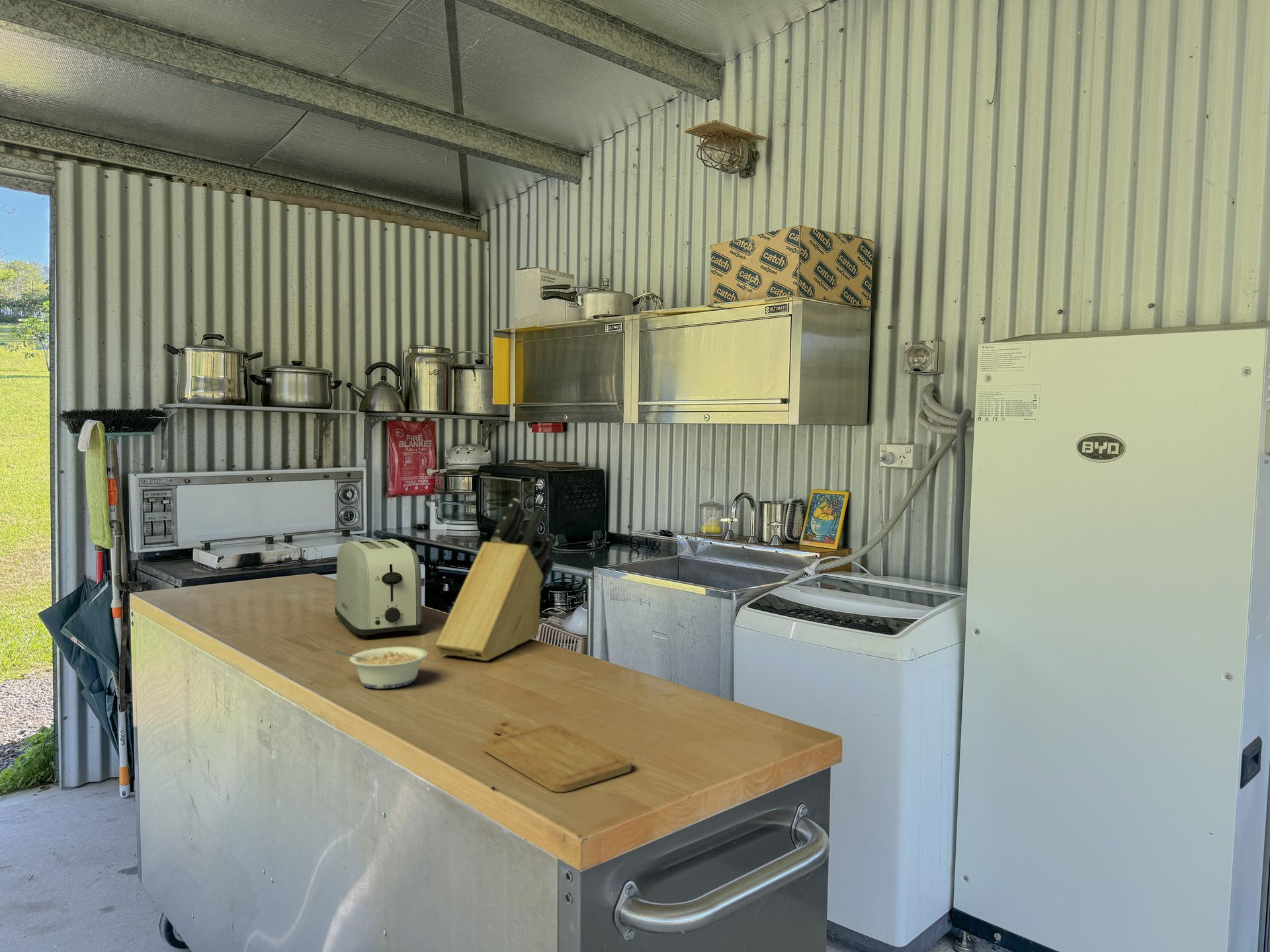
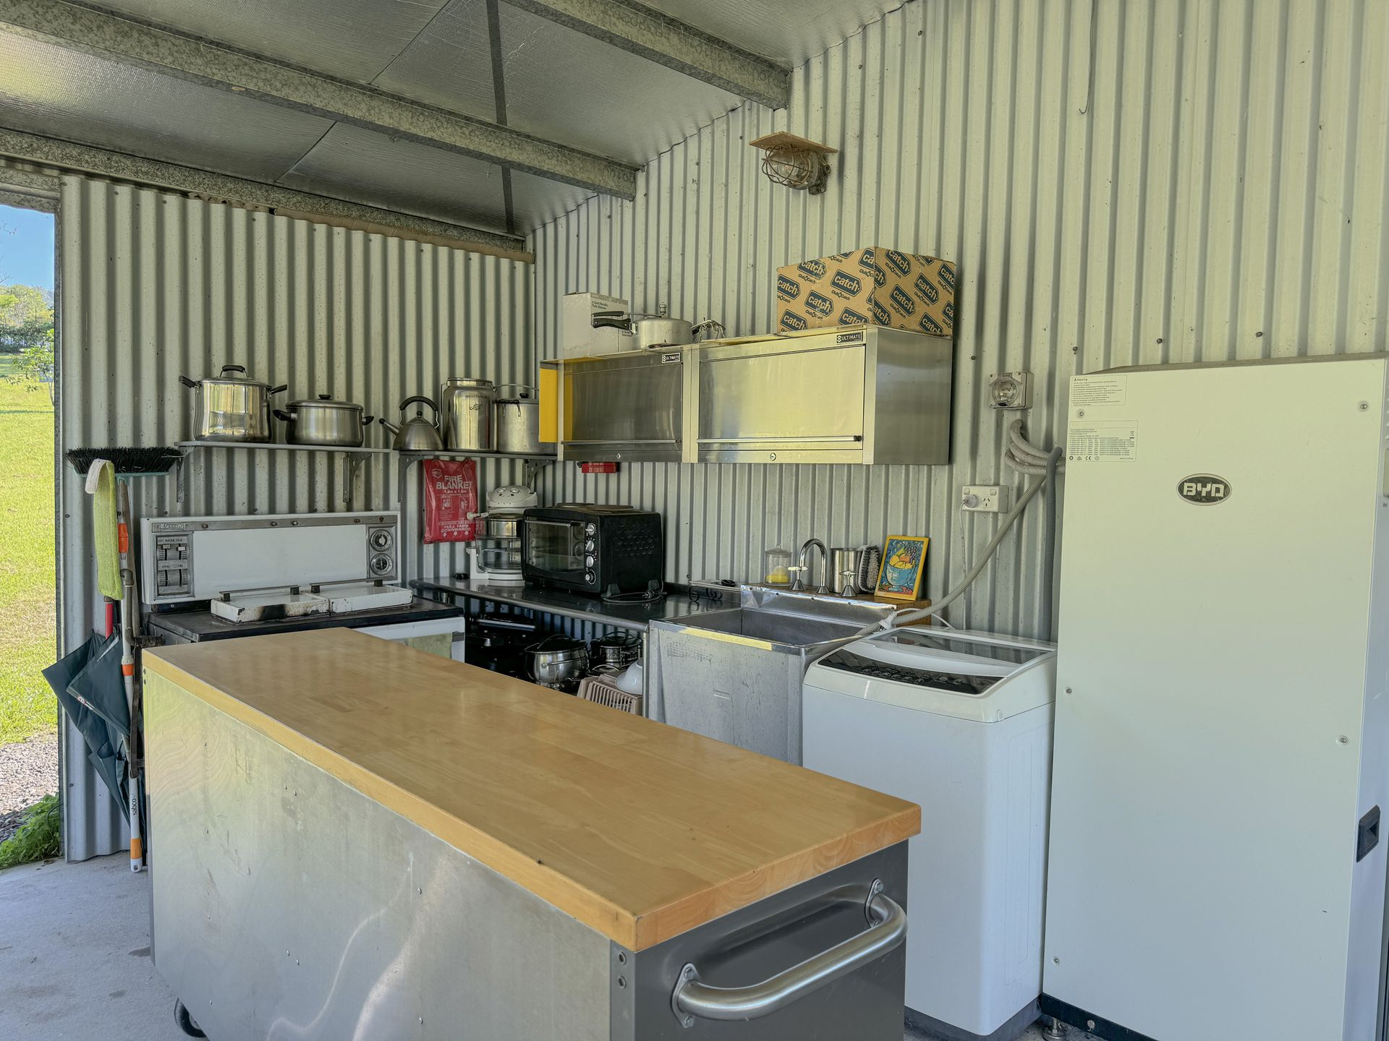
- toaster (378, 584)
- legume (386, 666)
- knife block (501, 573)
- chopping board (545, 749)
